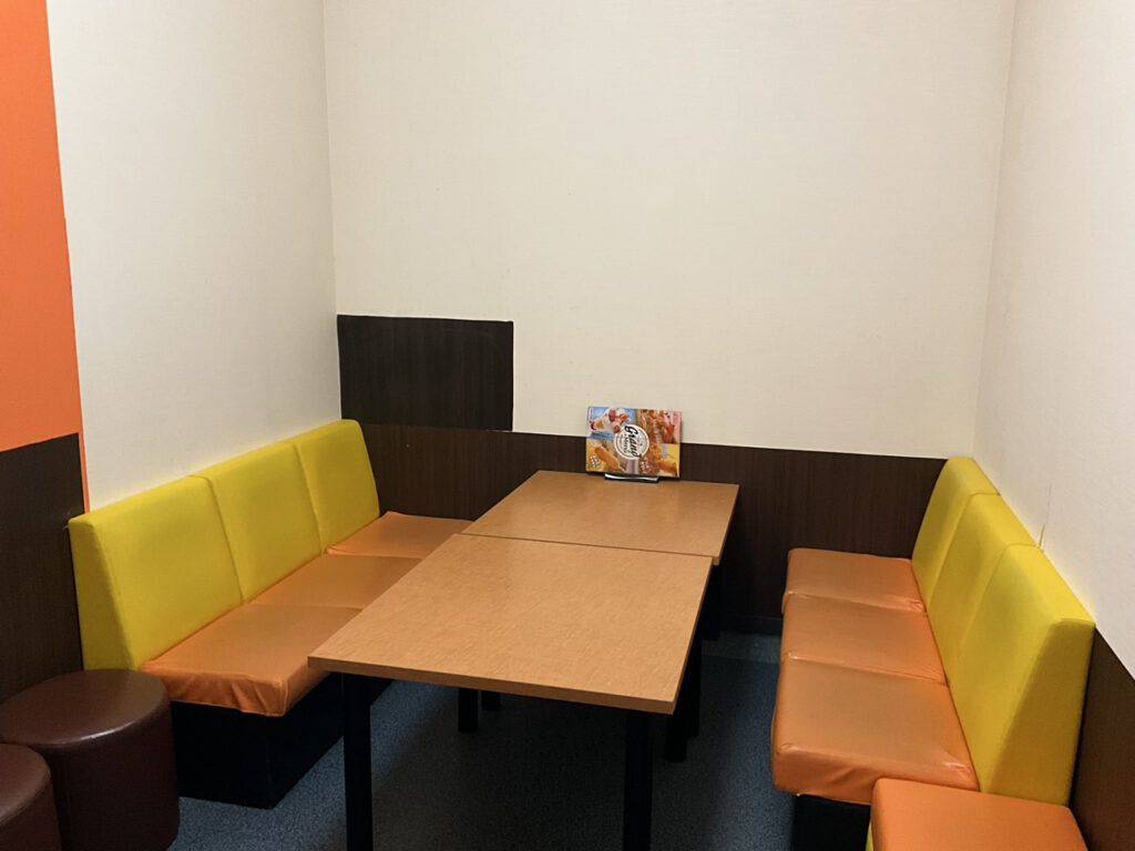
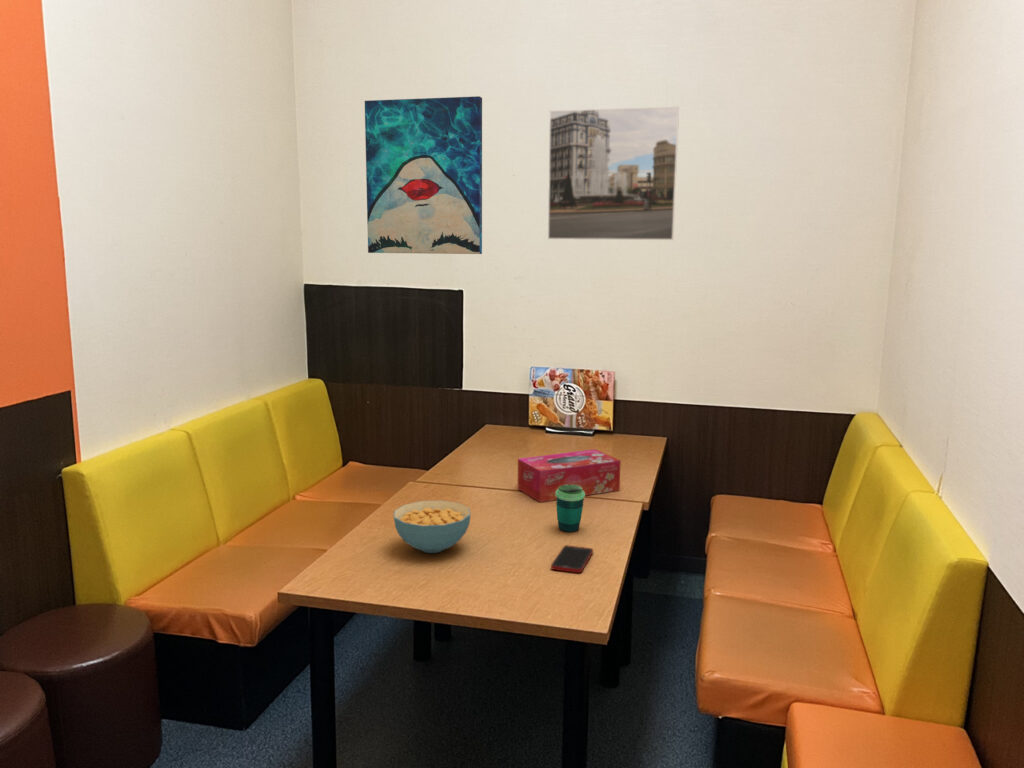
+ cell phone (572, 558)
+ cereal bowl (432, 530)
+ wall art (423, 177)
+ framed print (611, 175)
+ cup (569, 508)
+ tissue box (568, 474)
